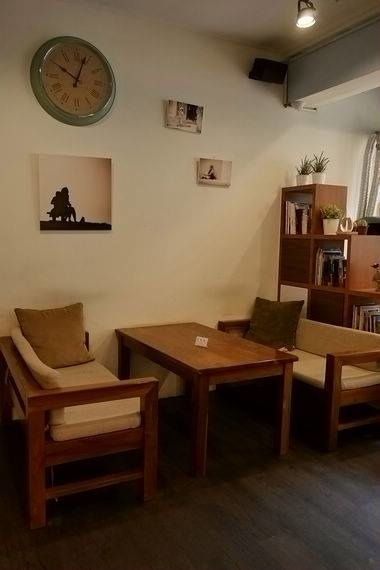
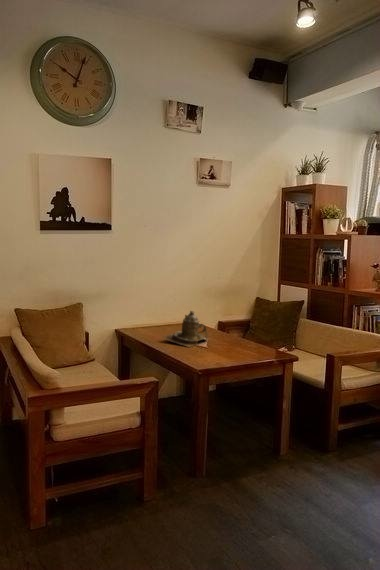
+ teapot (185, 325)
